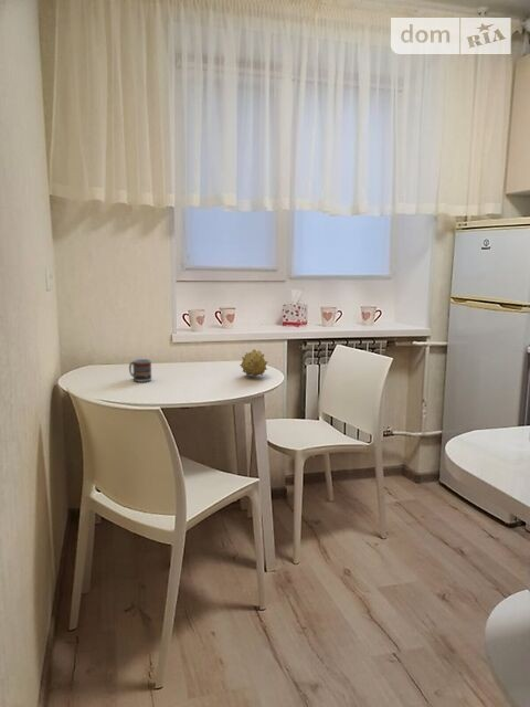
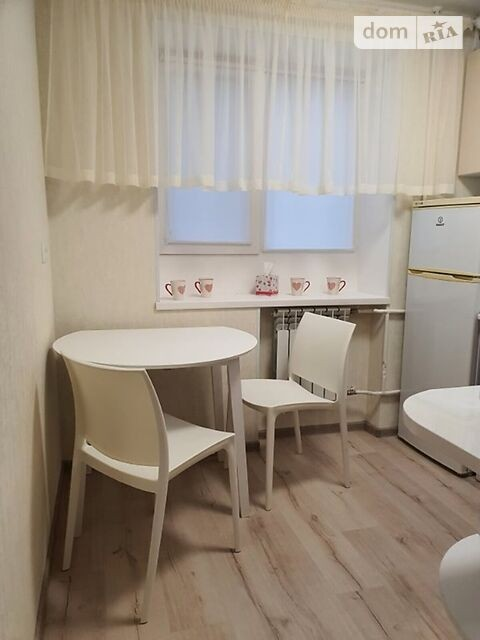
- fruit (253, 362)
- cup (139, 369)
